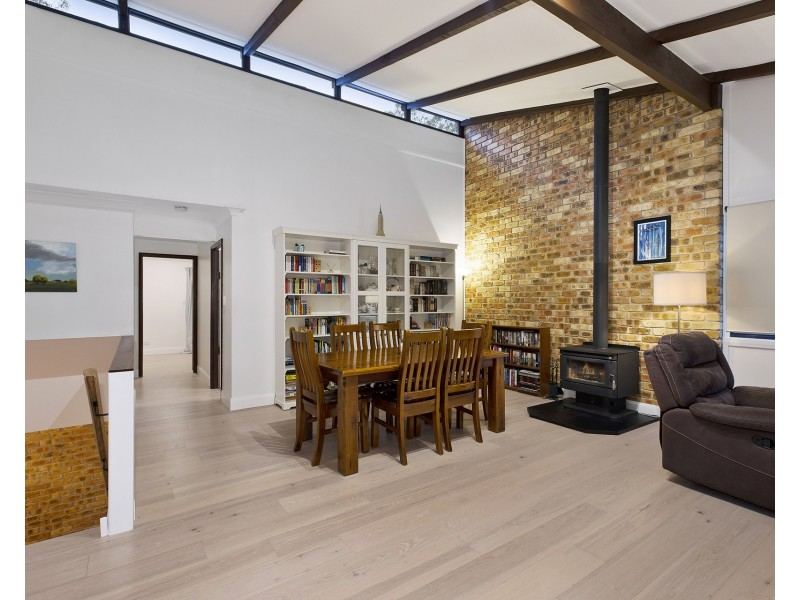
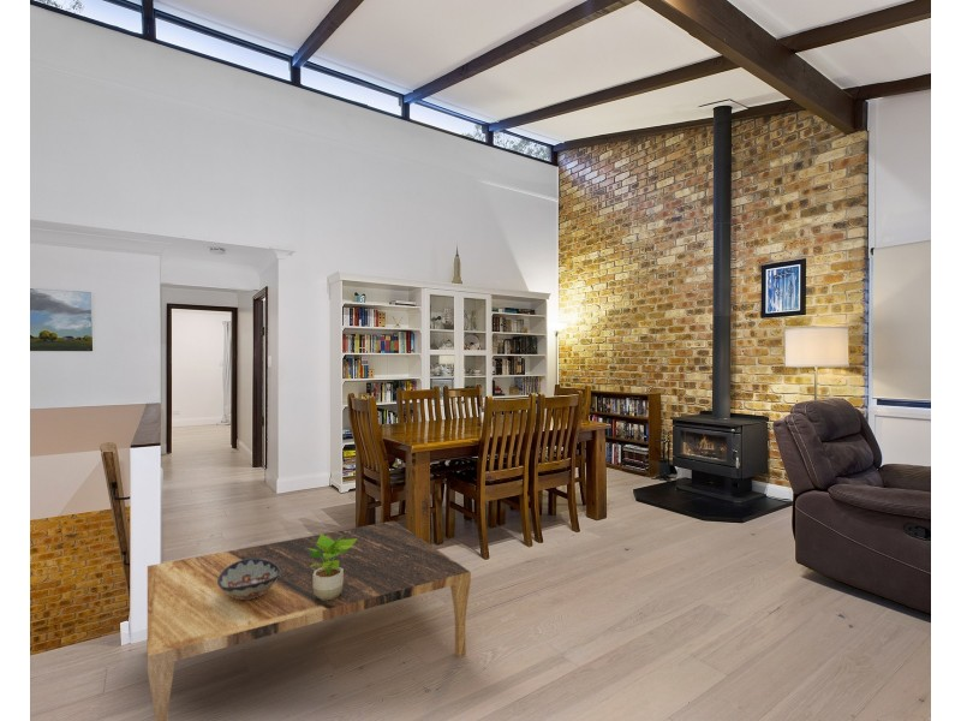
+ coffee table (306, 609)
+ potted plant (333, 562)
+ decorative bowl (249, 582)
